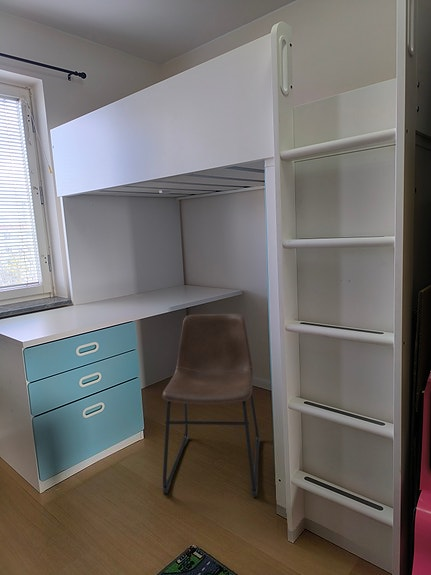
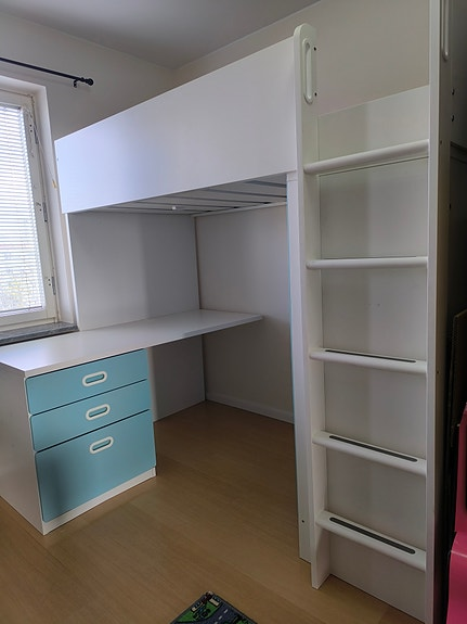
- chair (212, 395)
